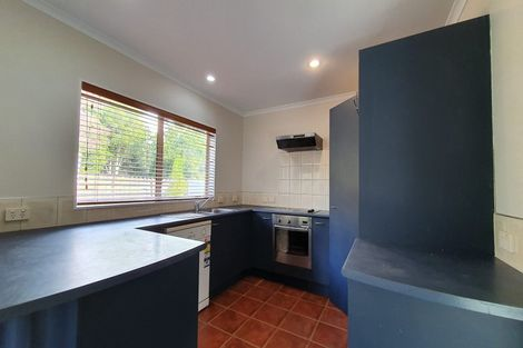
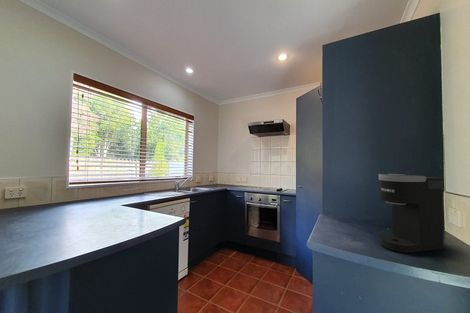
+ coffee maker (410, 209)
